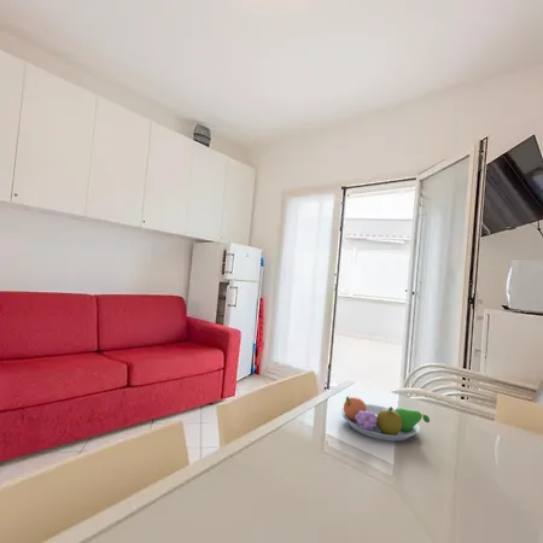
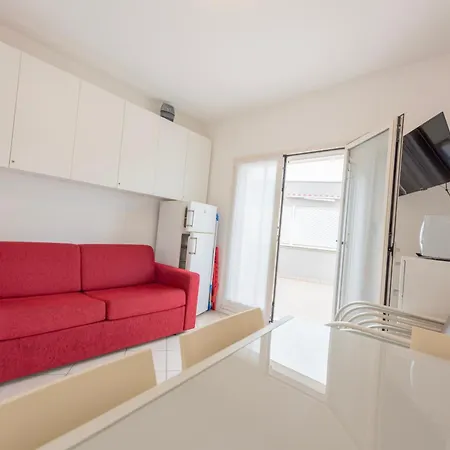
- fruit bowl (381, 411)
